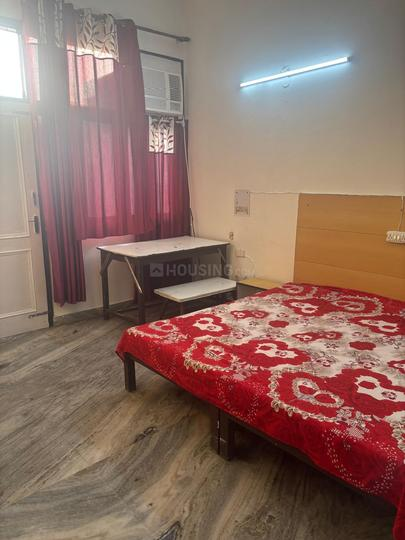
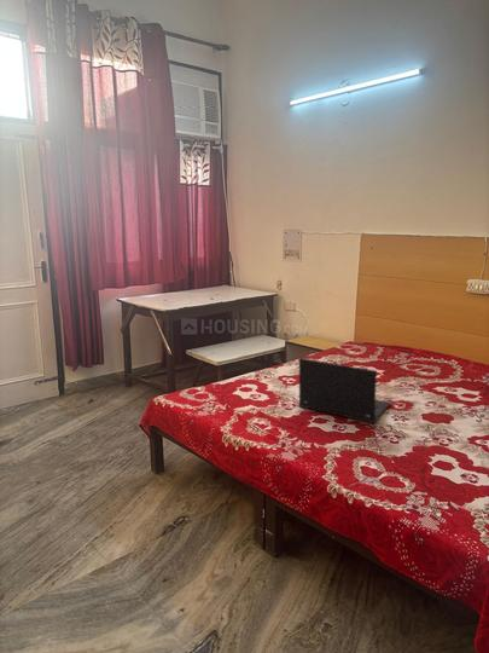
+ laptop (345, 381)
